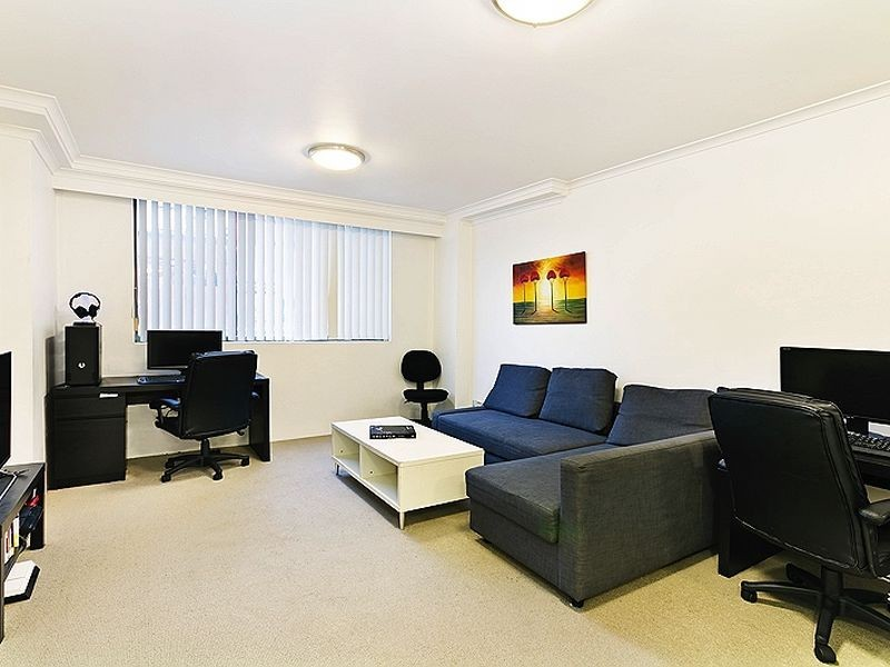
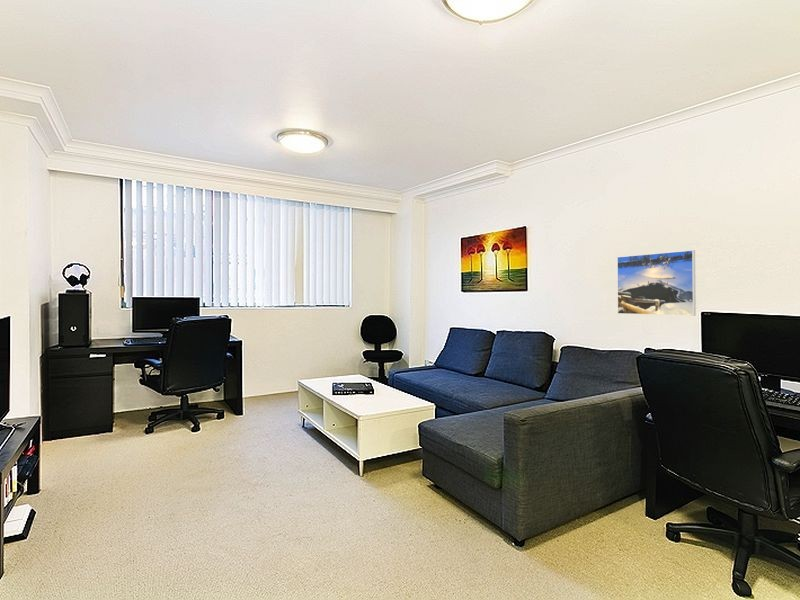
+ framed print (653, 284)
